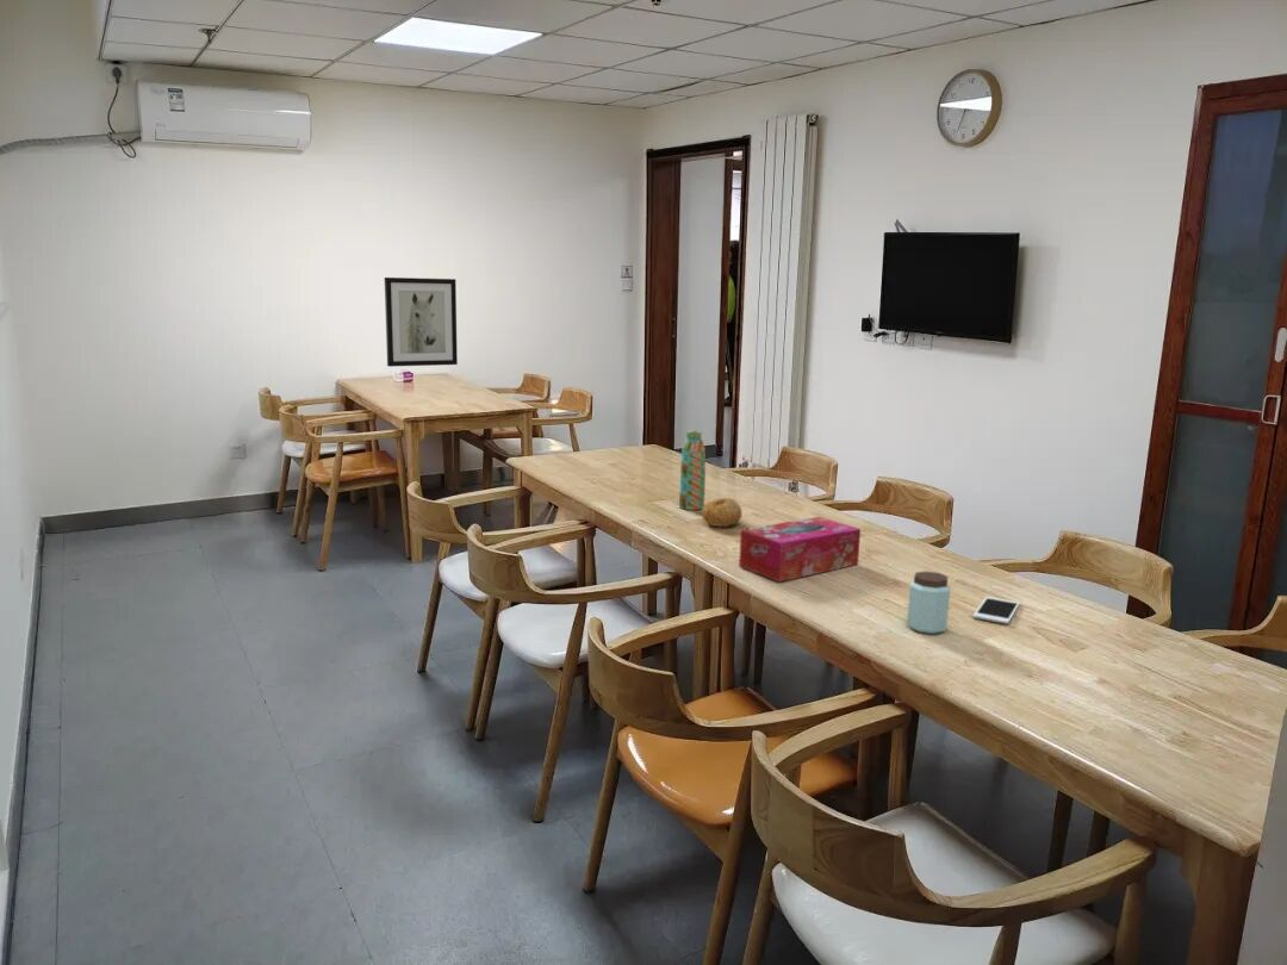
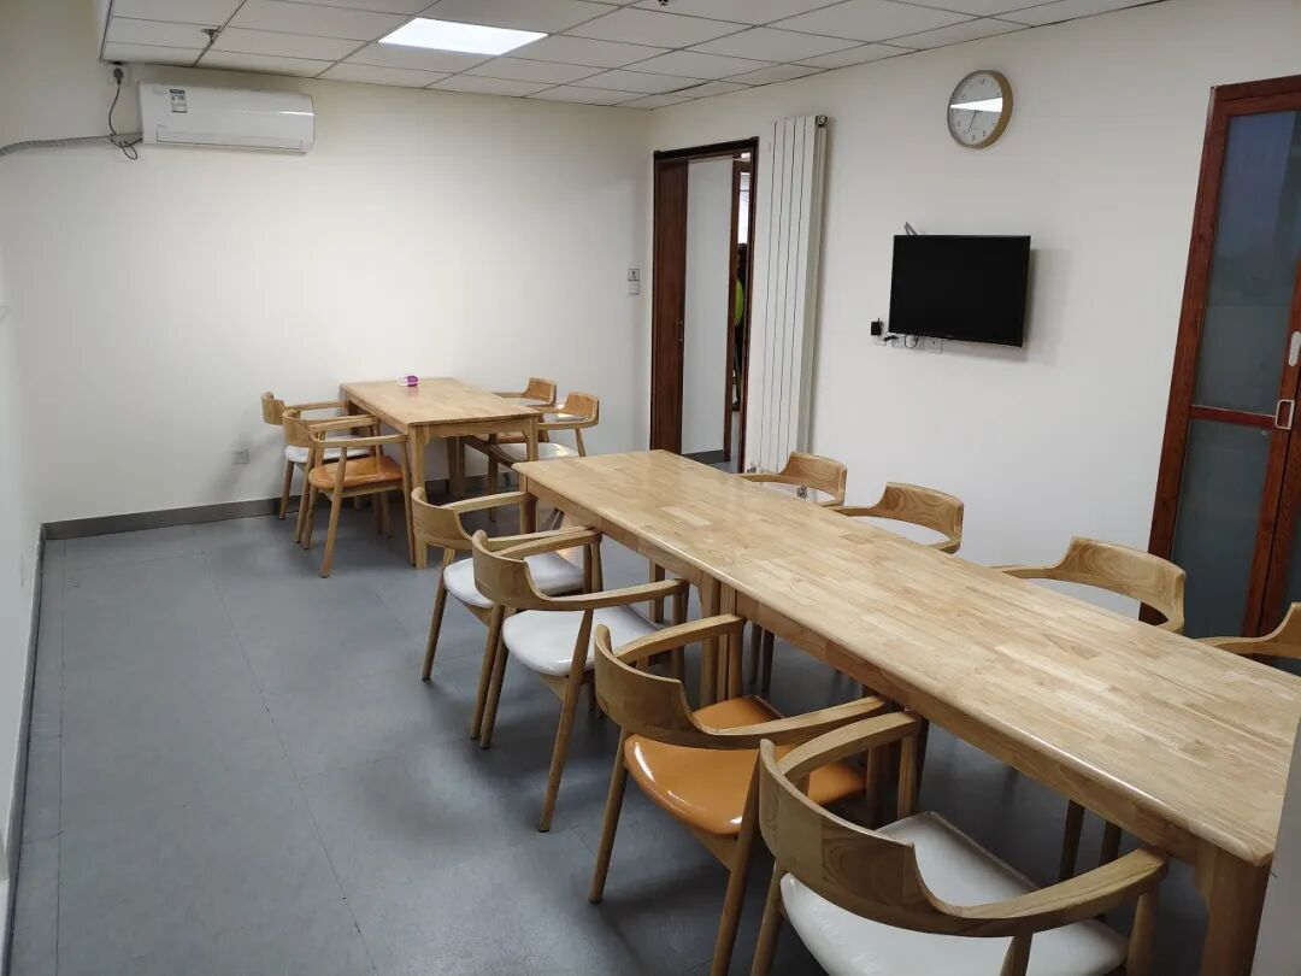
- wall art (421, 322)
- tissue box (800, 547)
- water bottle (692, 469)
- fruit (721, 511)
- cell phone (996, 609)
- peanut butter (928, 602)
